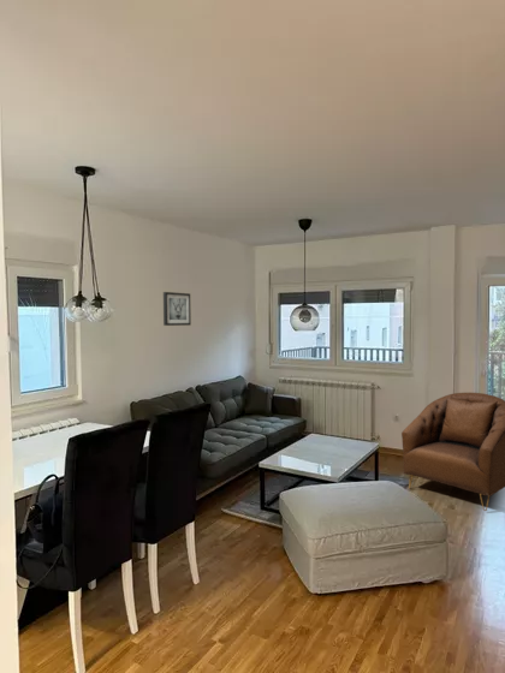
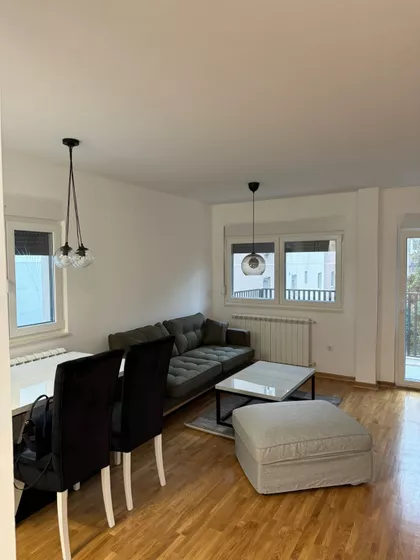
- wall art (177, 309)
- armchair (462, 443)
